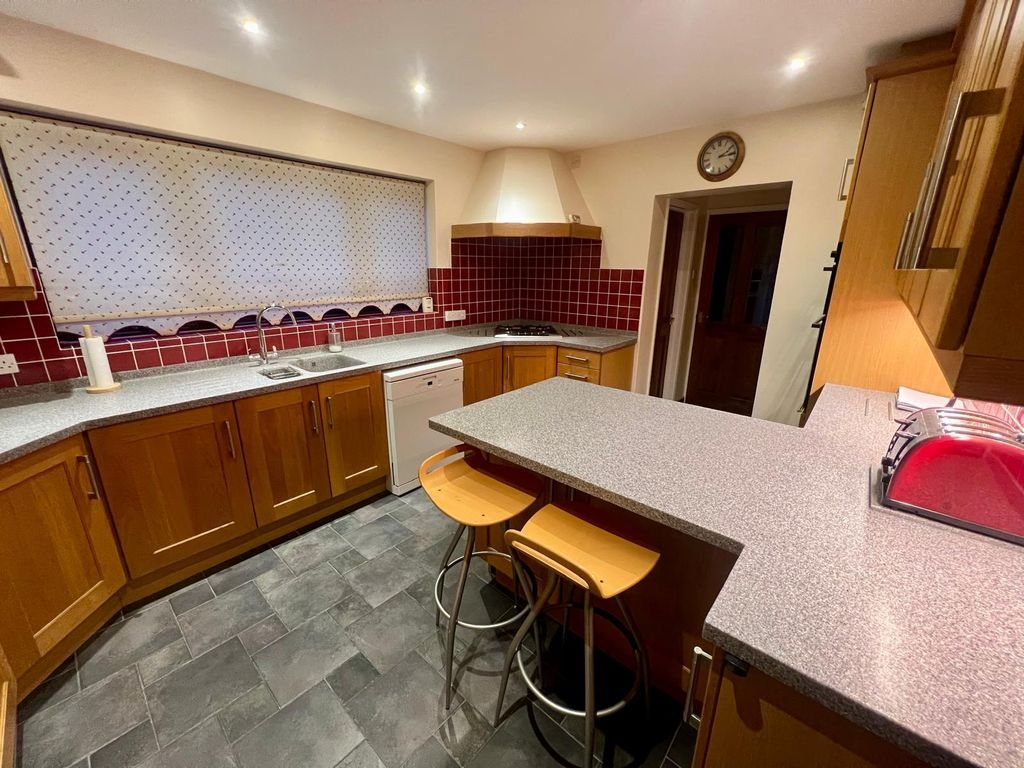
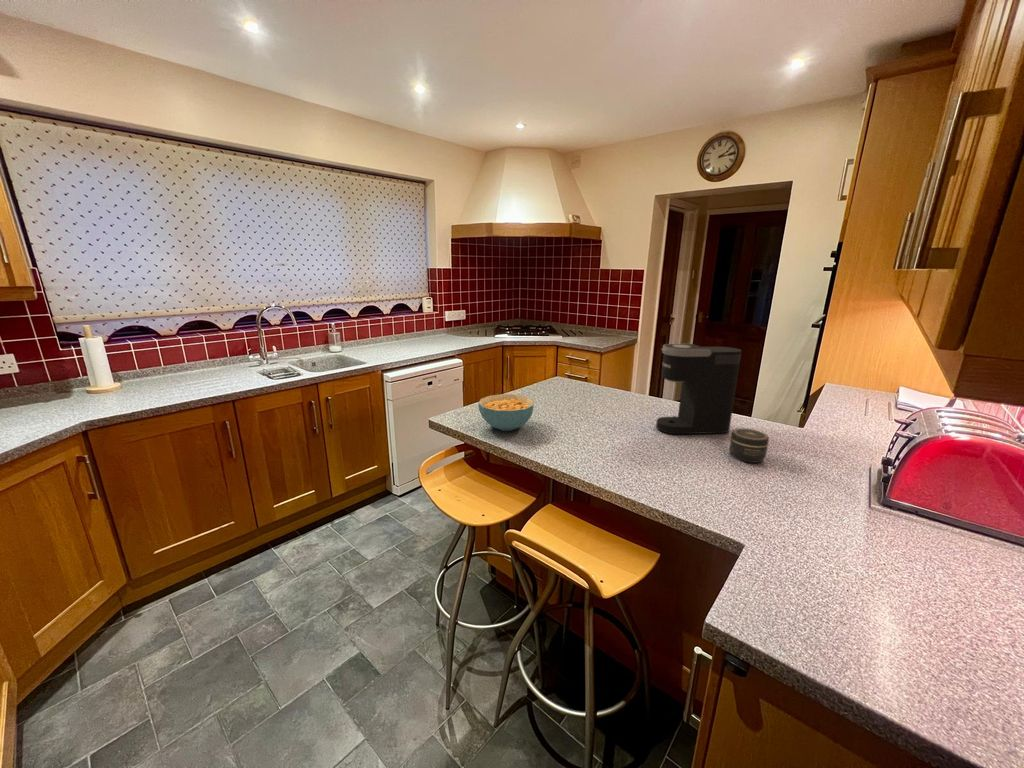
+ cereal bowl (506, 415)
+ jar (748, 445)
+ coffee maker (696, 388)
